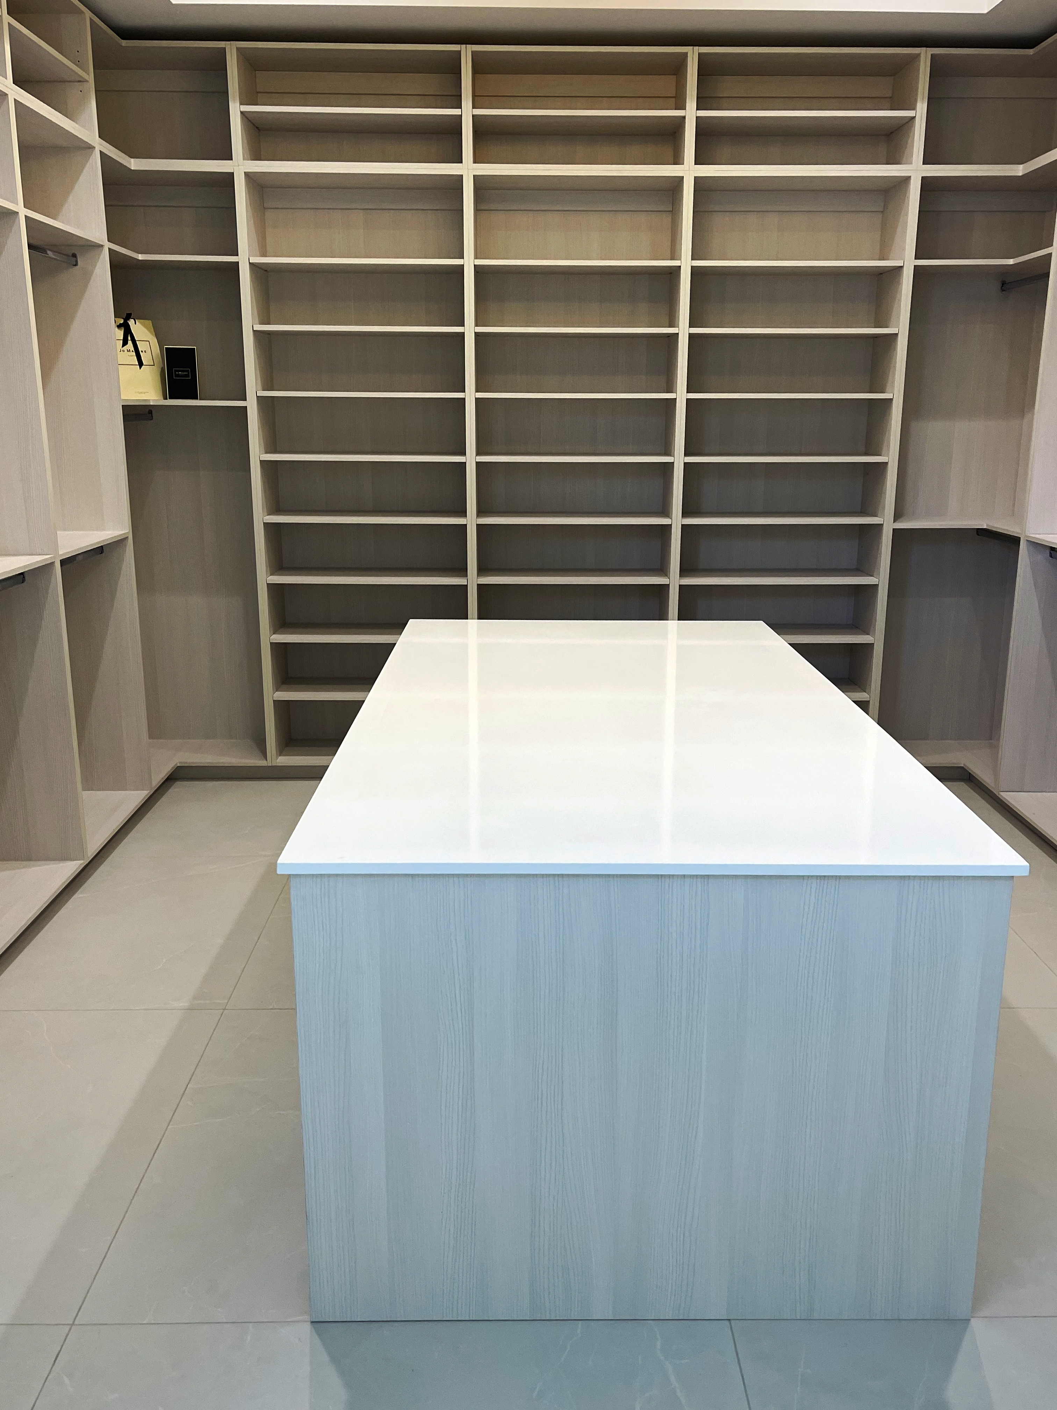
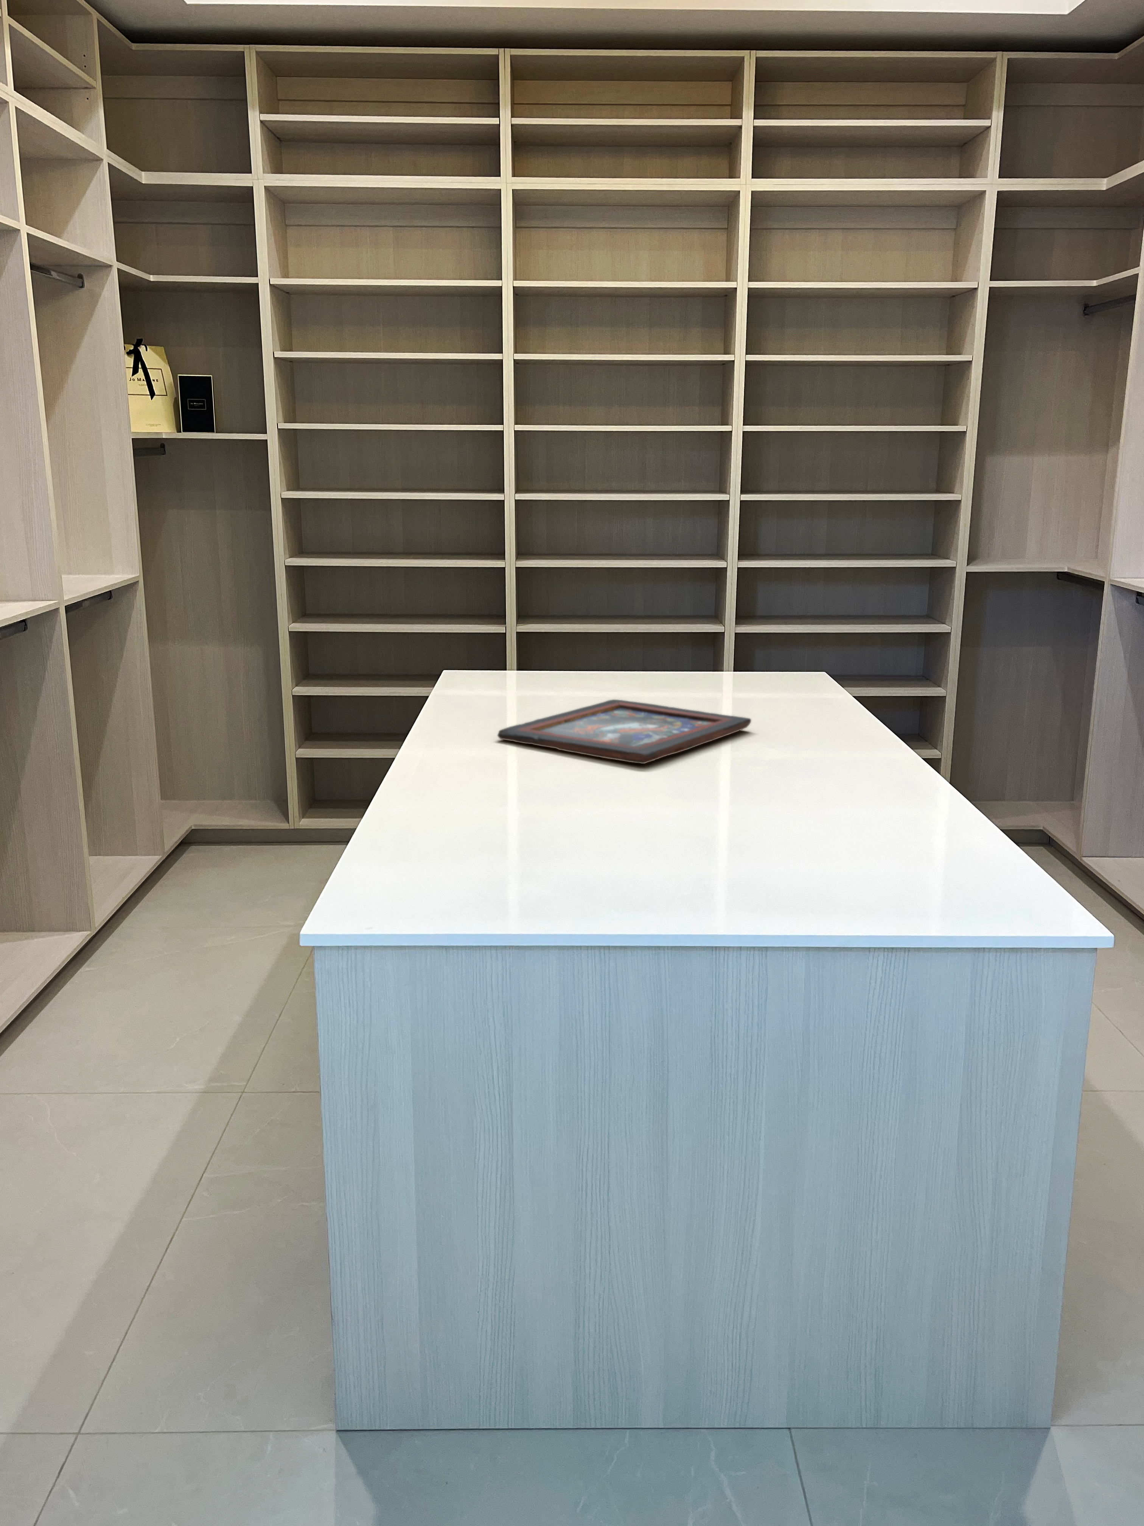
+ decorative tray (628, 728)
